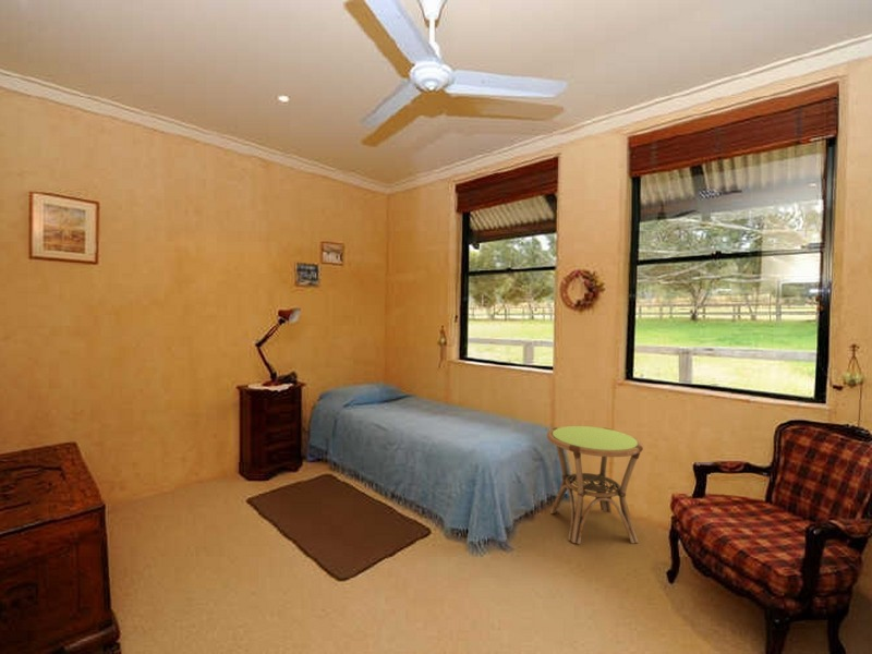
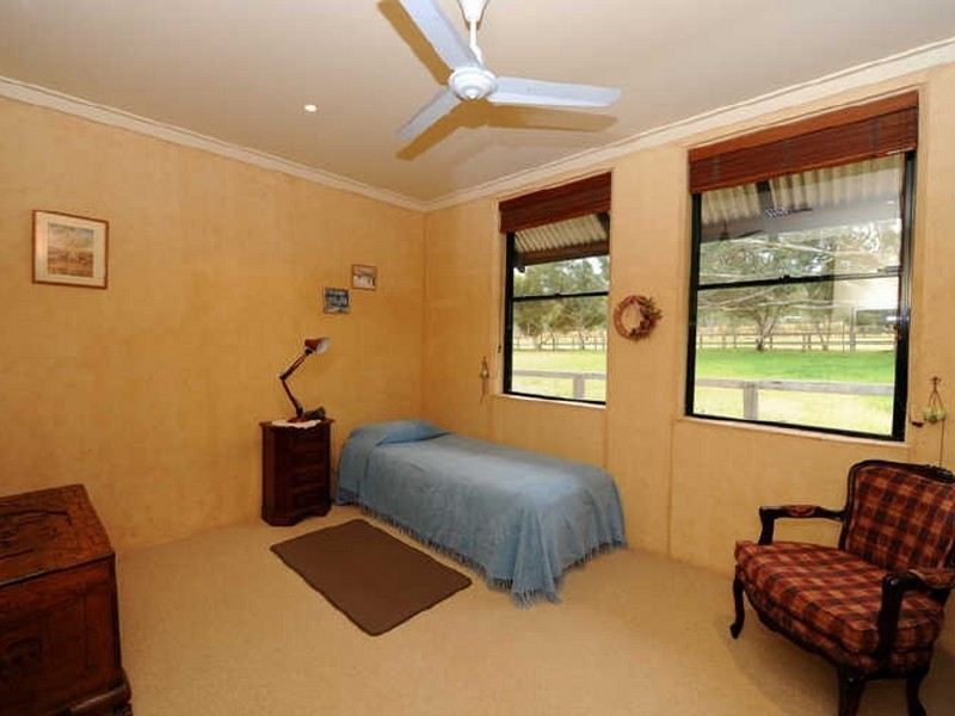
- side table (592, 481)
